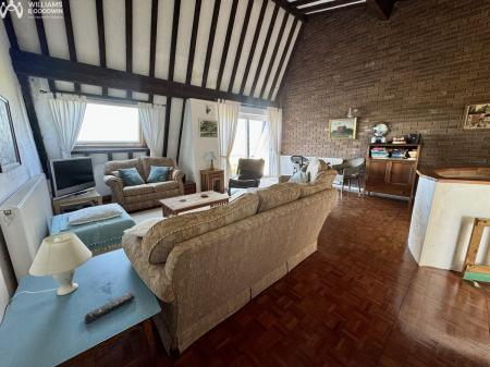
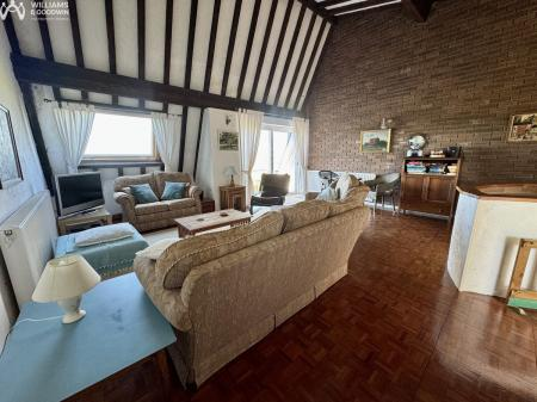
- remote control (111, 306)
